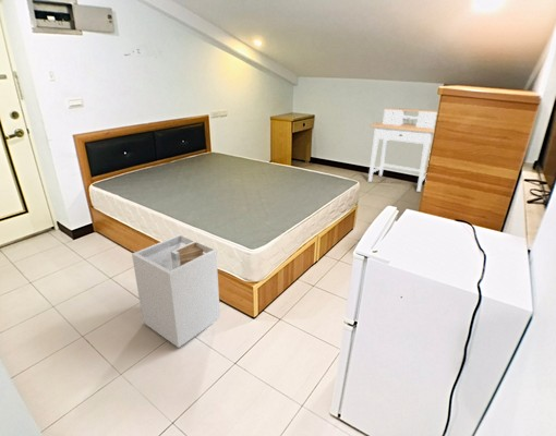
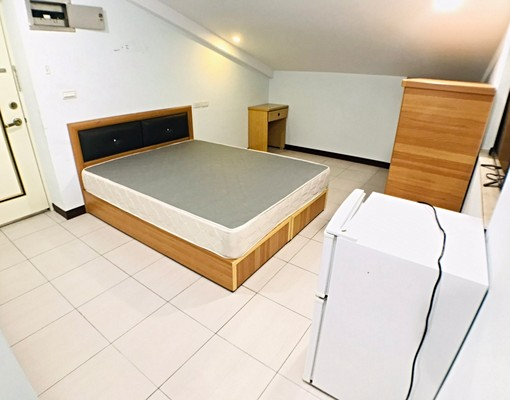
- laundry hamper (179, 287)
- desk (403, 141)
